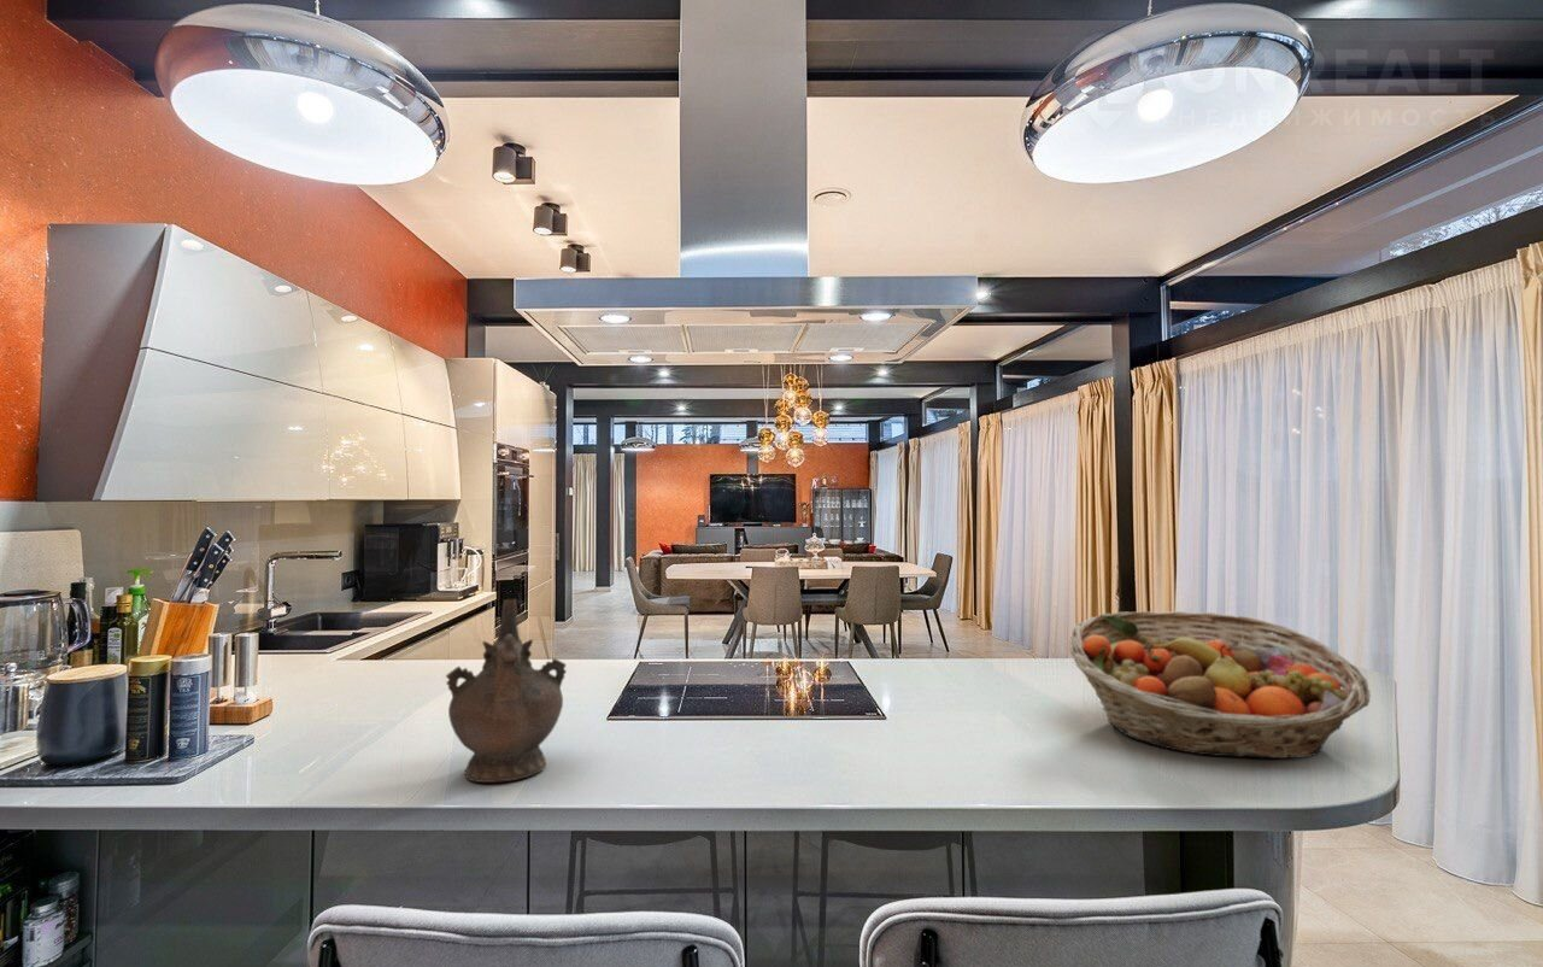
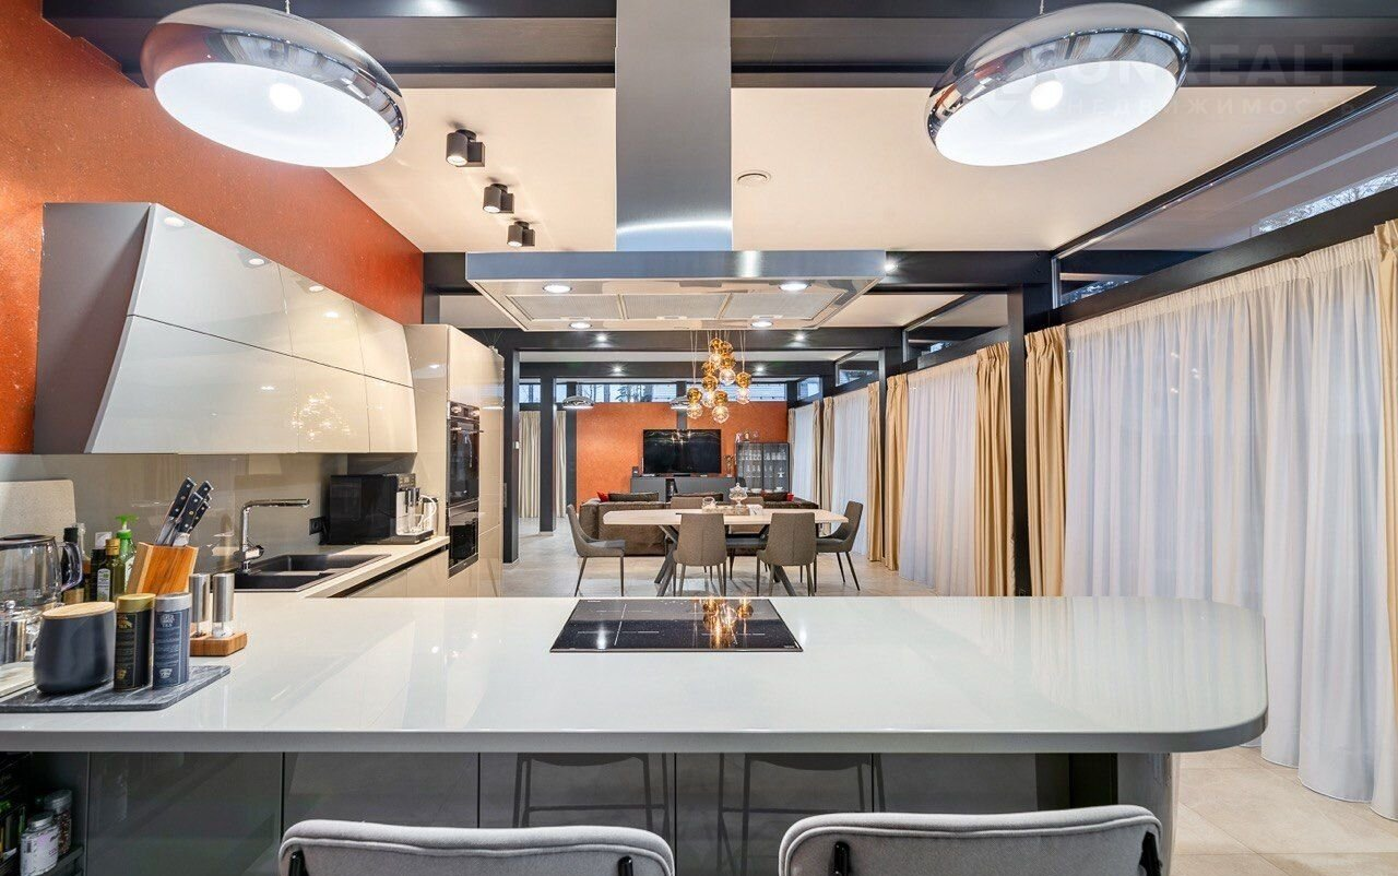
- ceremonial vessel (508, 685)
- fruit basket (1205, 678)
